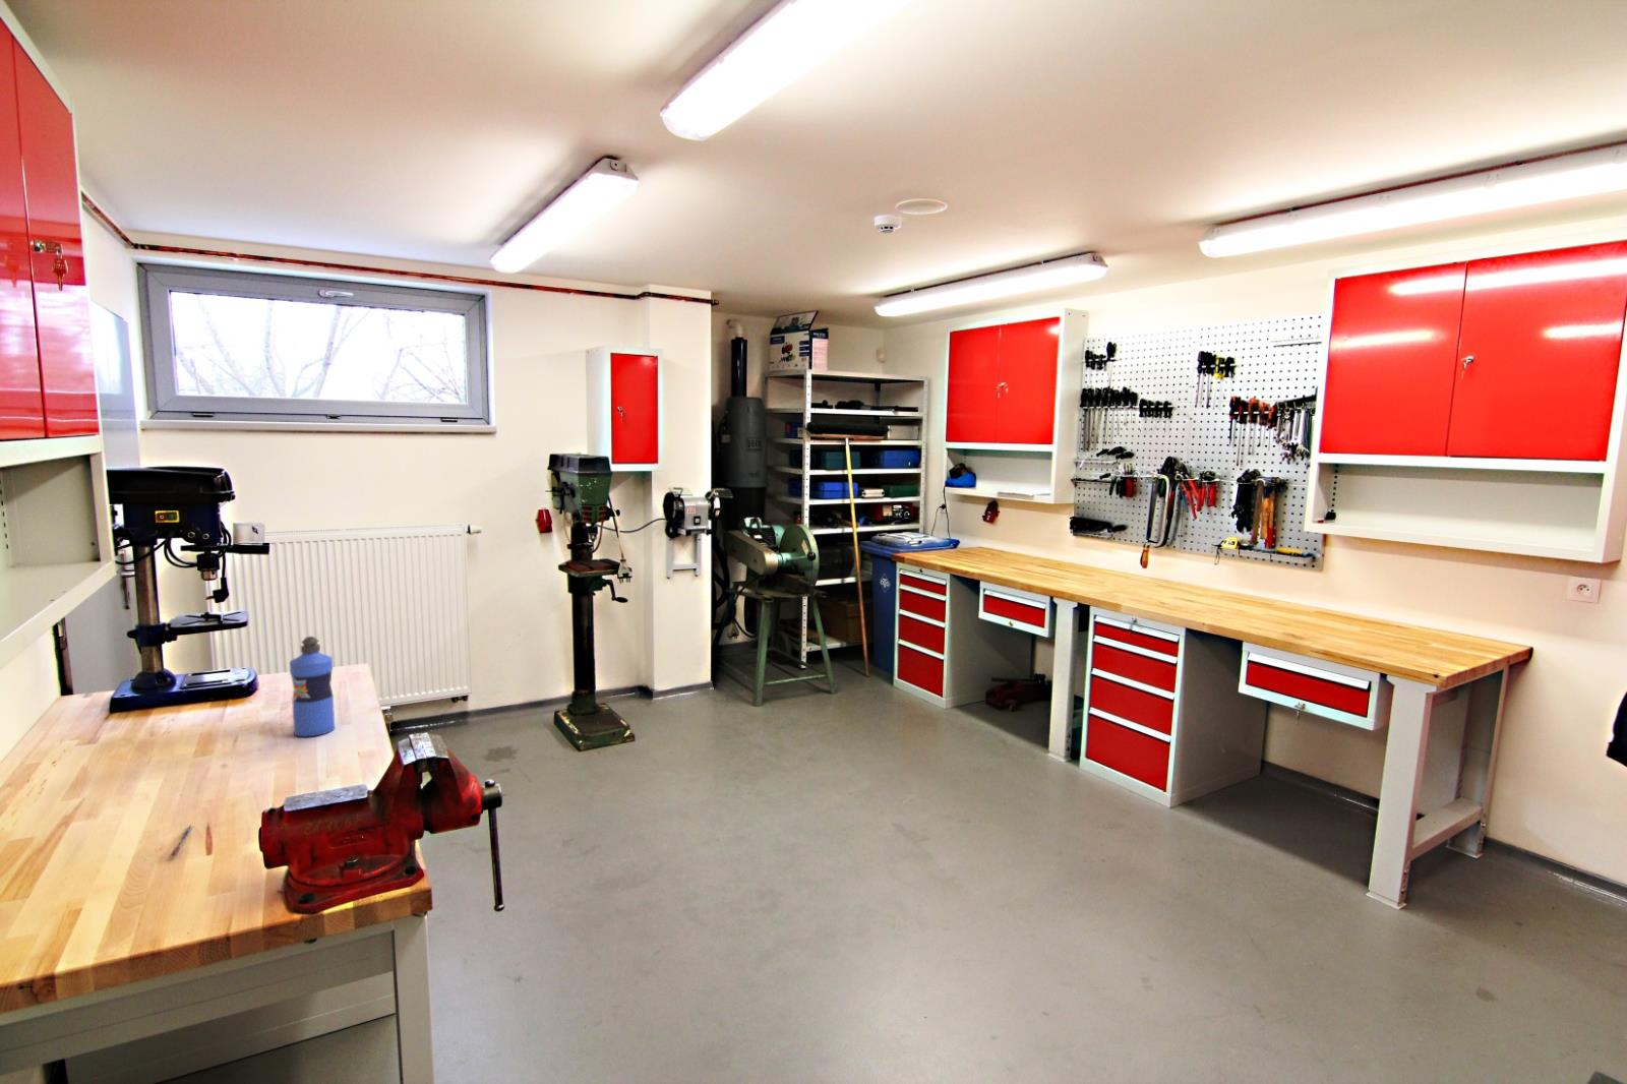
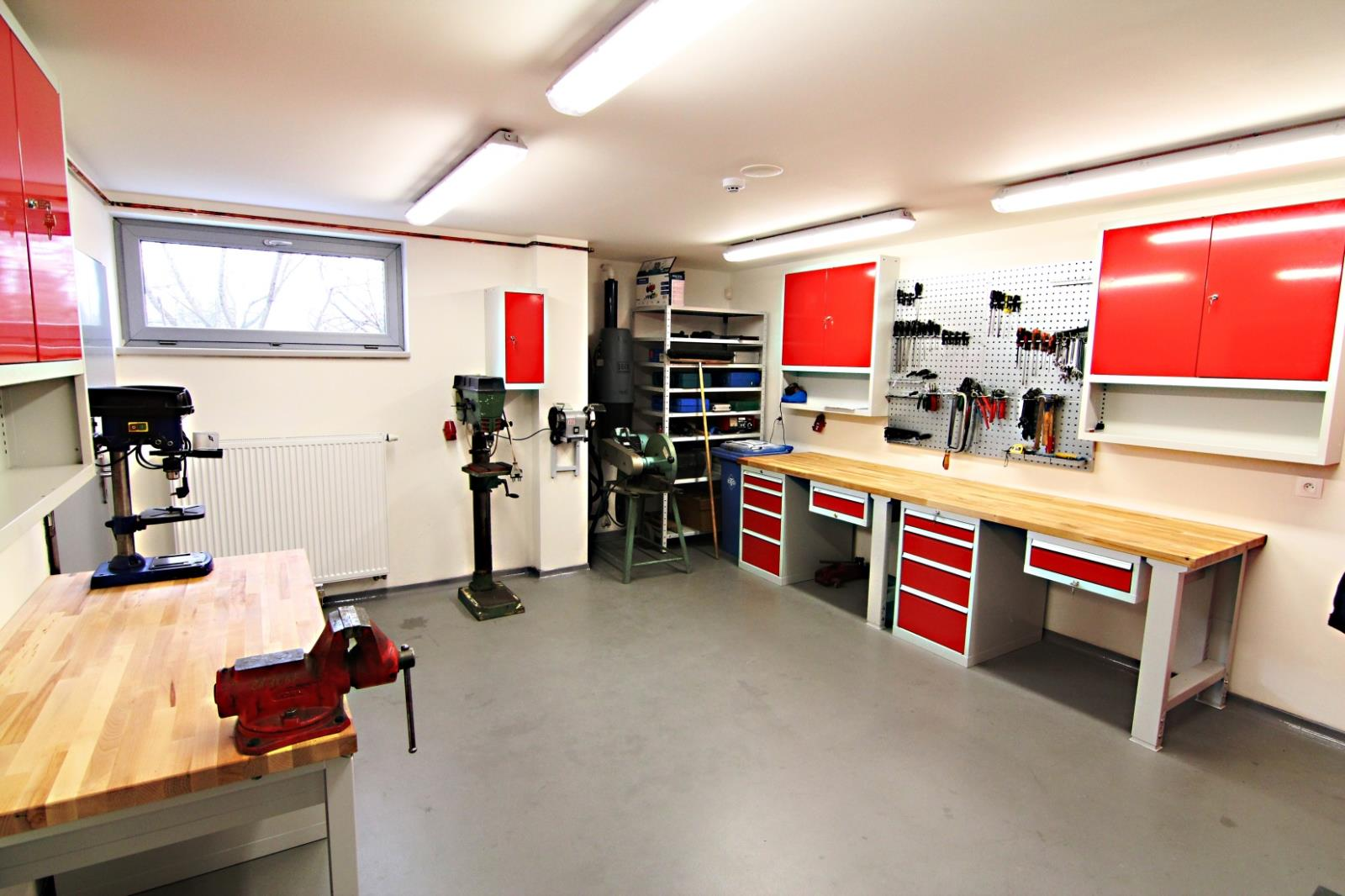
- pen (181, 838)
- water bottle (312, 684)
